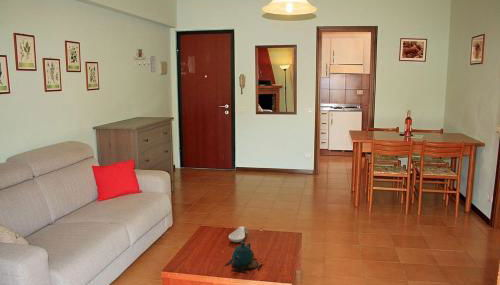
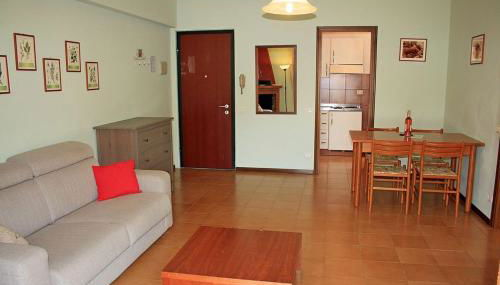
- teapot (244, 253)
- spoon rest (239, 233)
